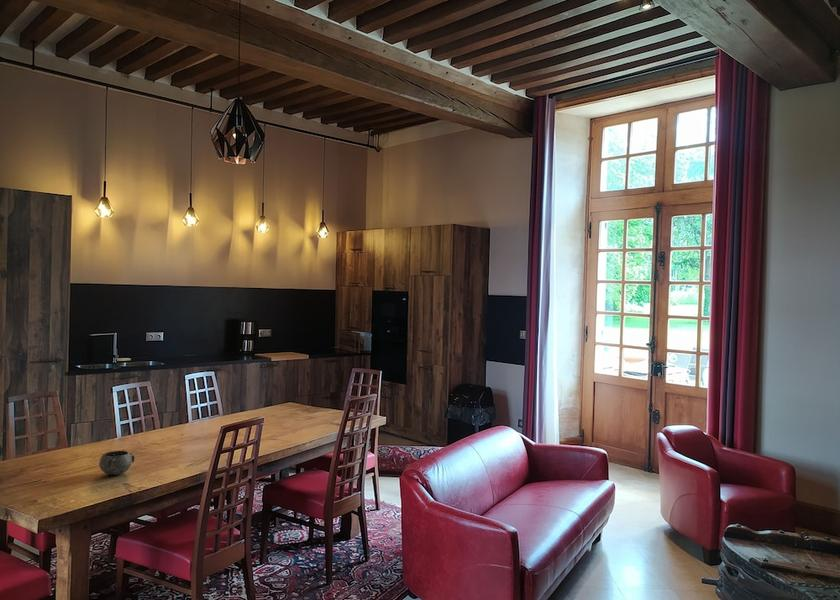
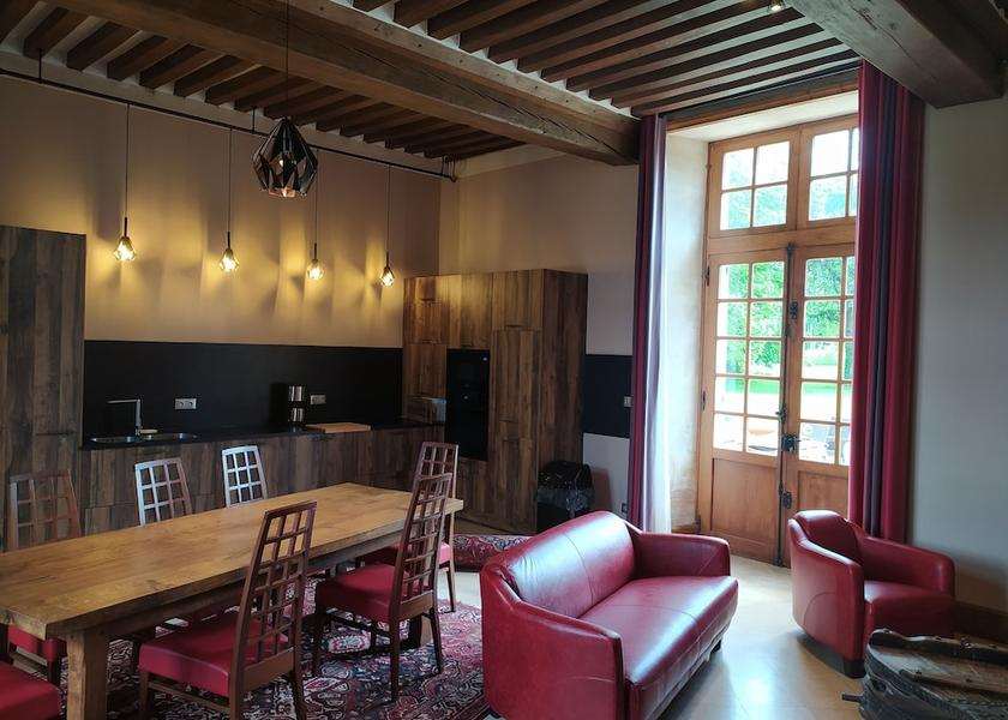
- decorative bowl (116, 462)
